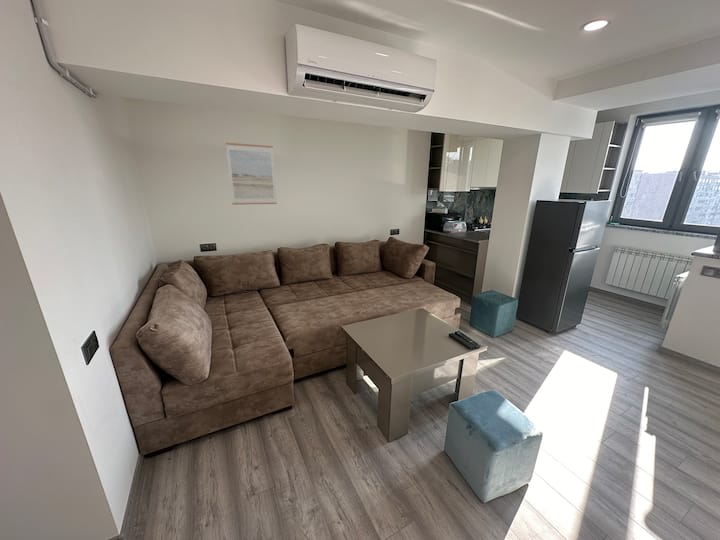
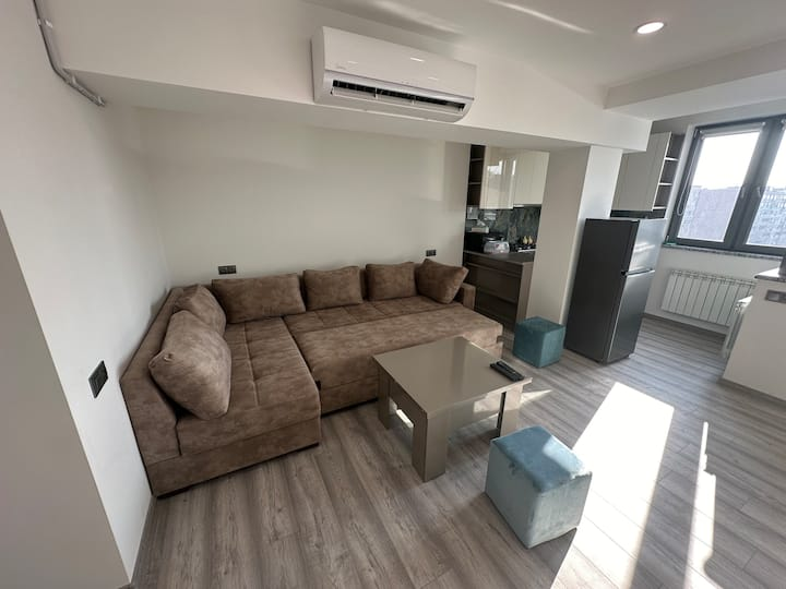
- wall art (252, 175)
